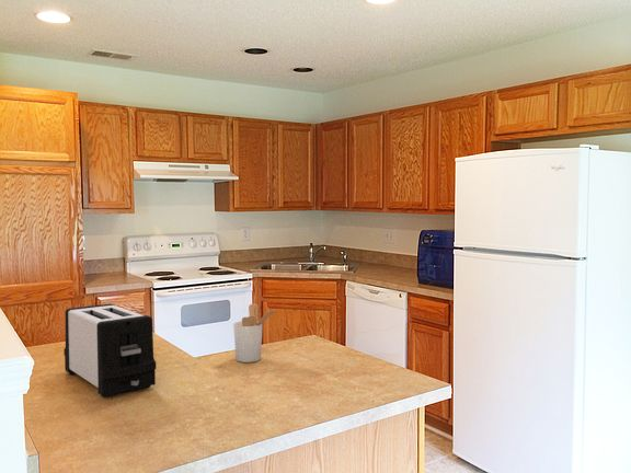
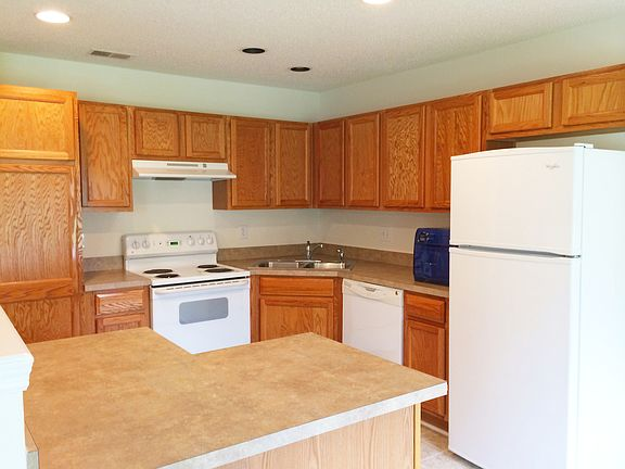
- toaster (107, 346)
- utensil holder (255, 333)
